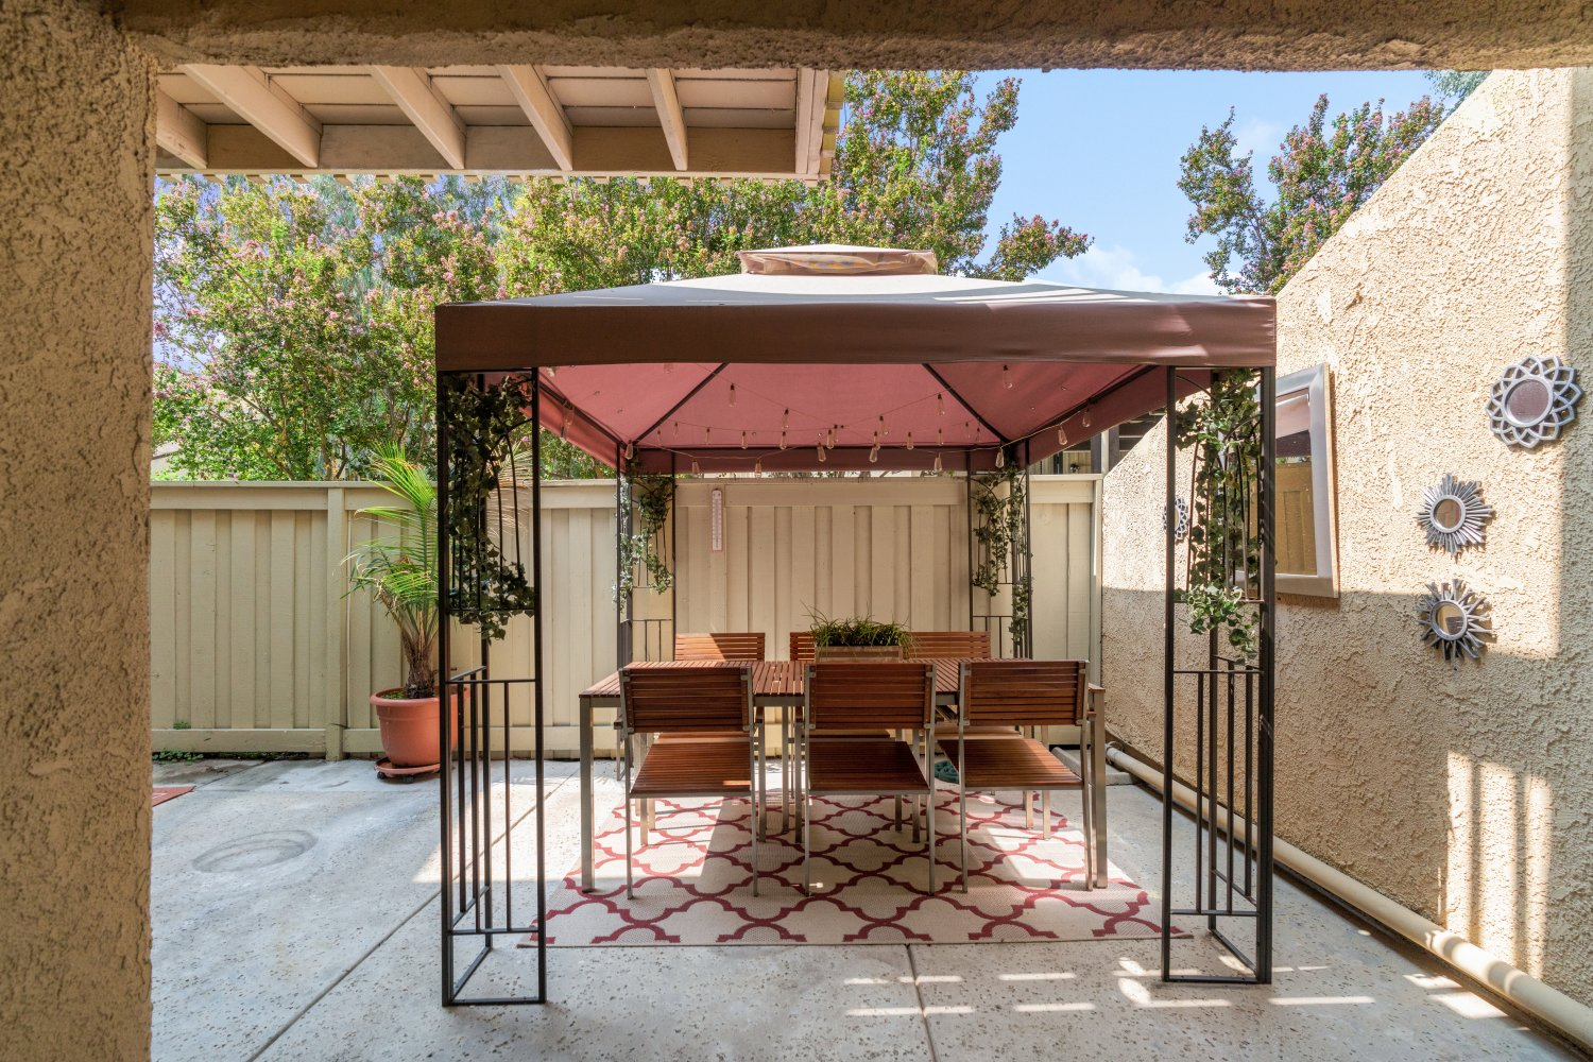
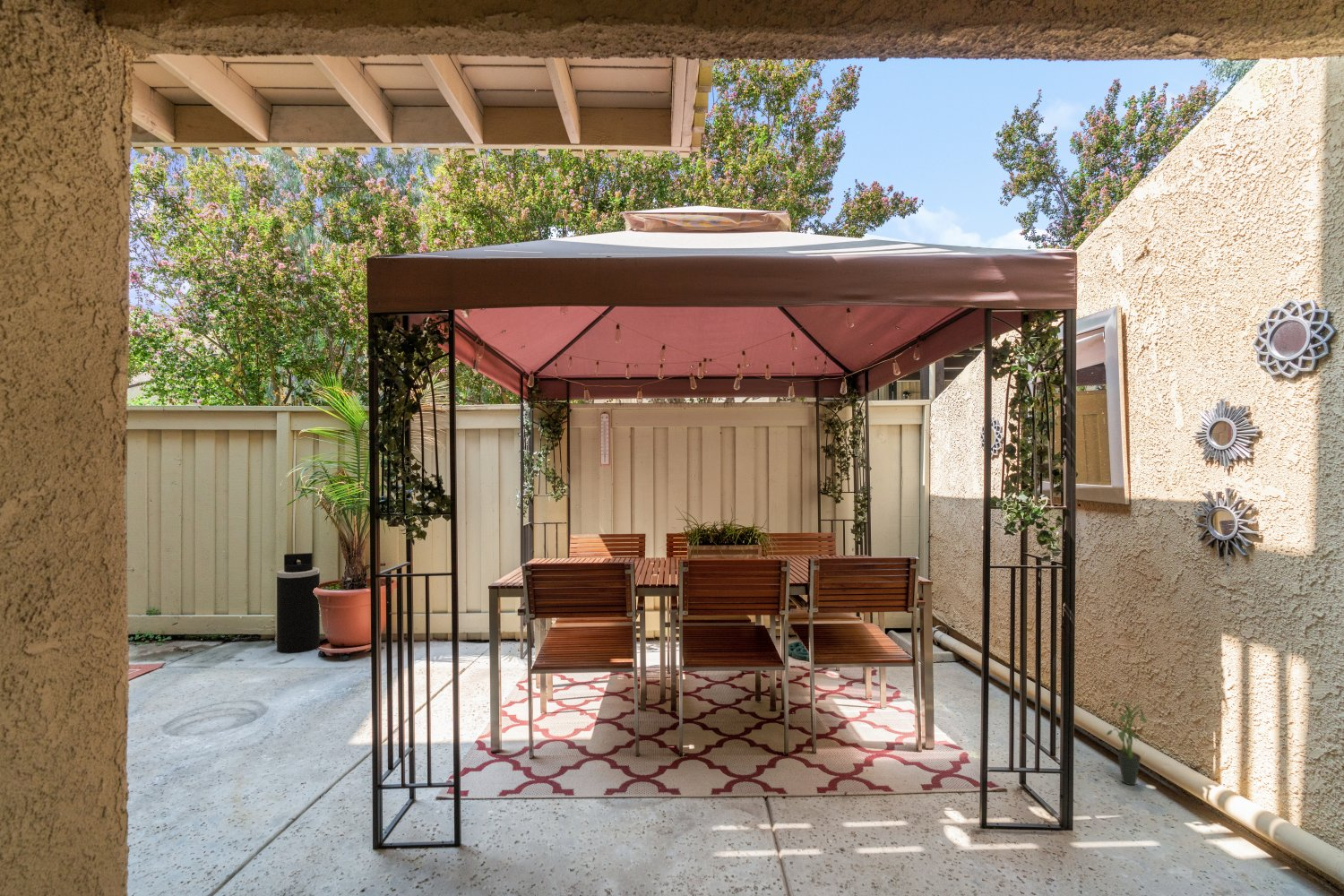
+ trash can (298, 600)
+ potted plant (1128, 743)
